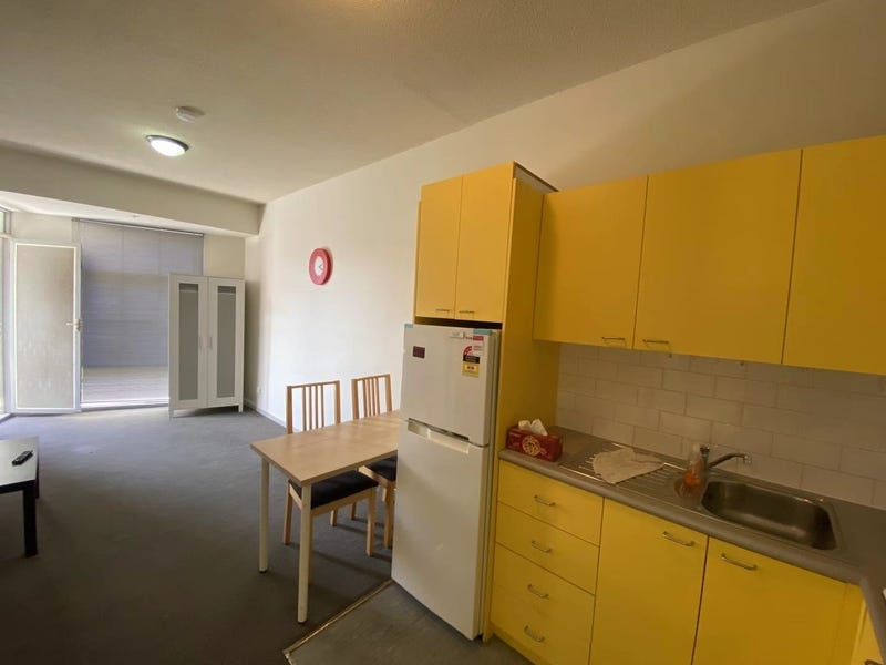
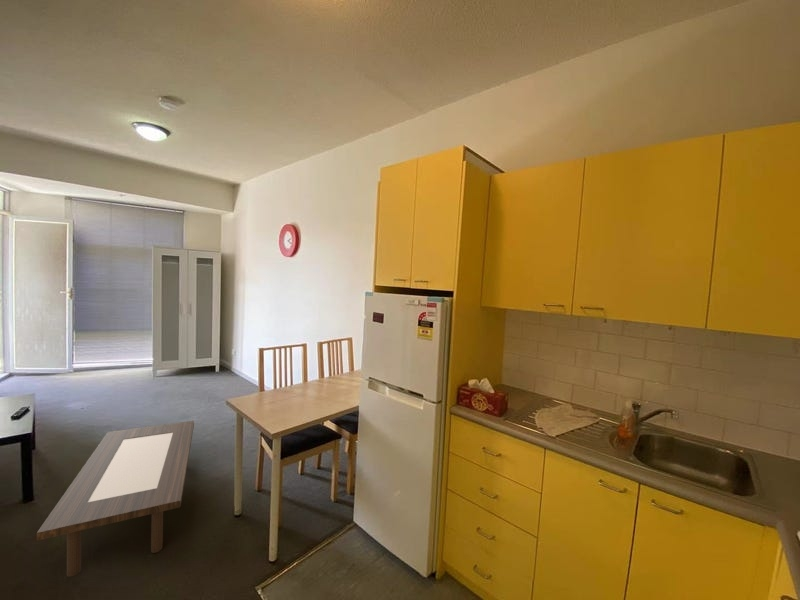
+ coffee table (137, 482)
